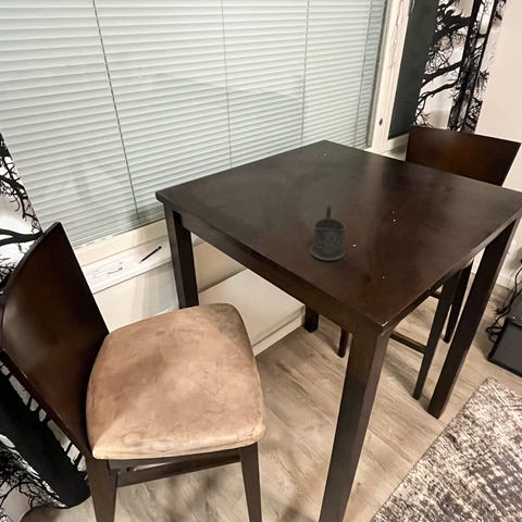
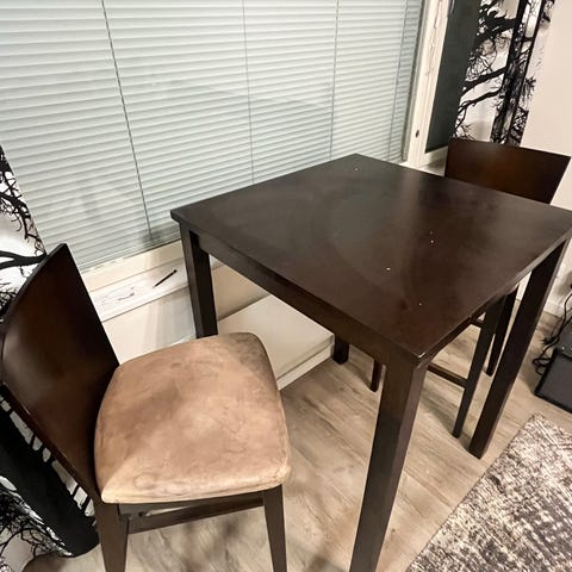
- mug (327, 231)
